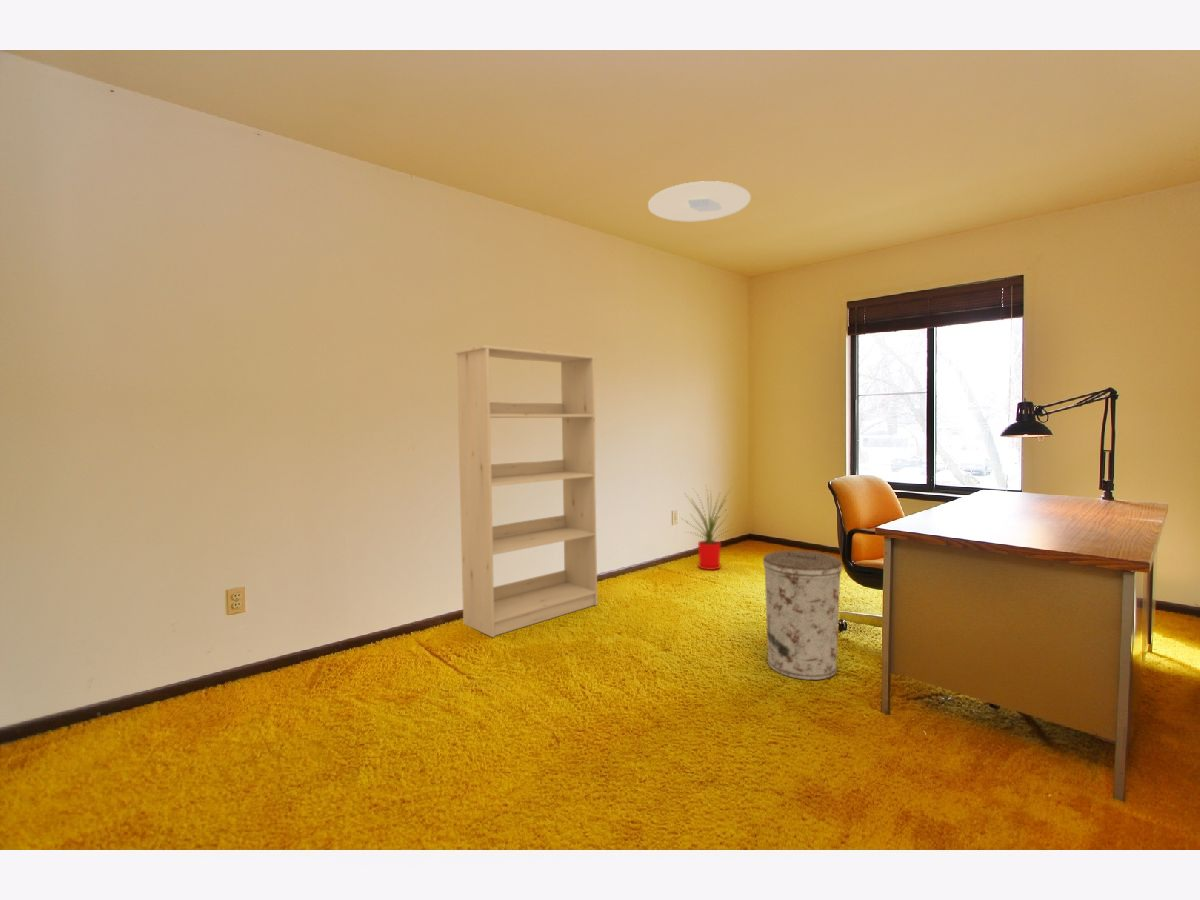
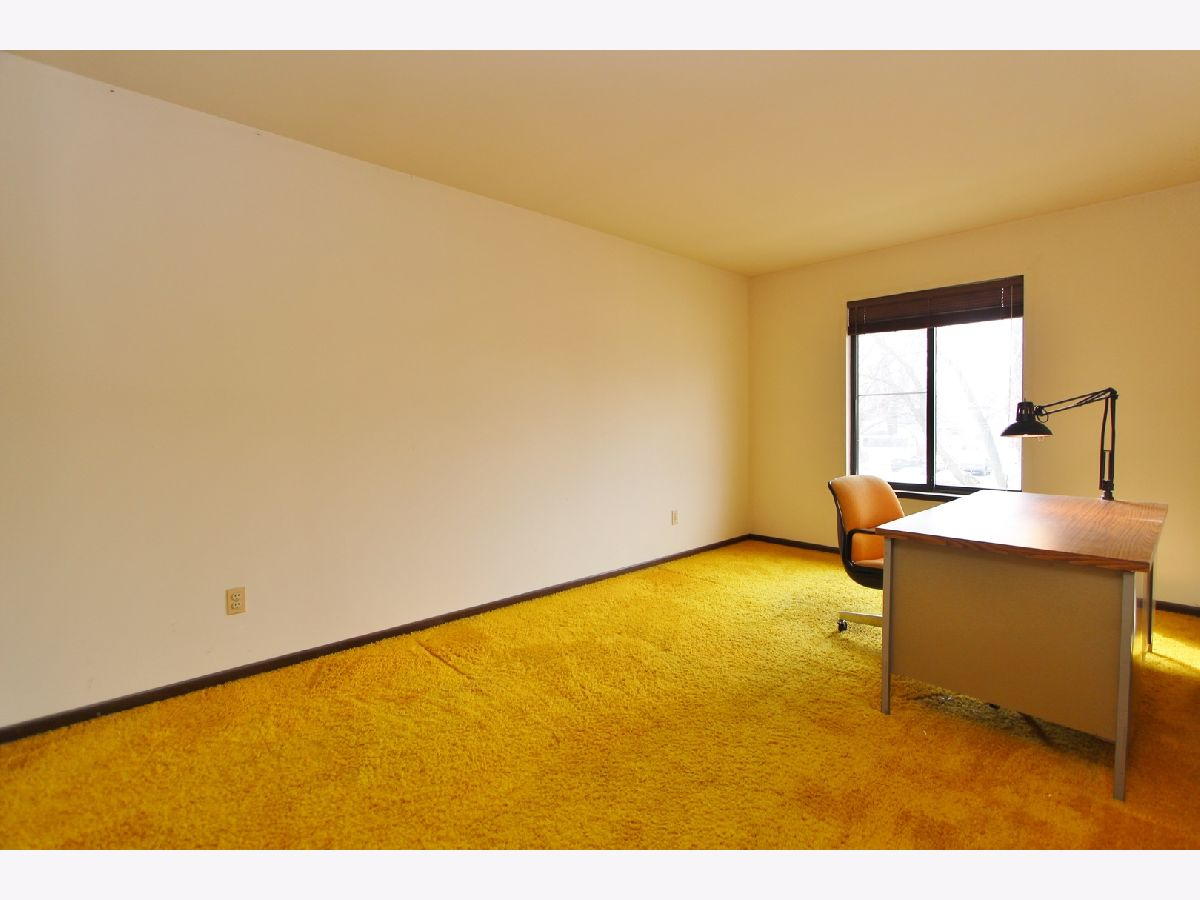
- ceiling light (698, 198)
- bookcase (529, 482)
- house plant (707, 526)
- trash can (801, 609)
